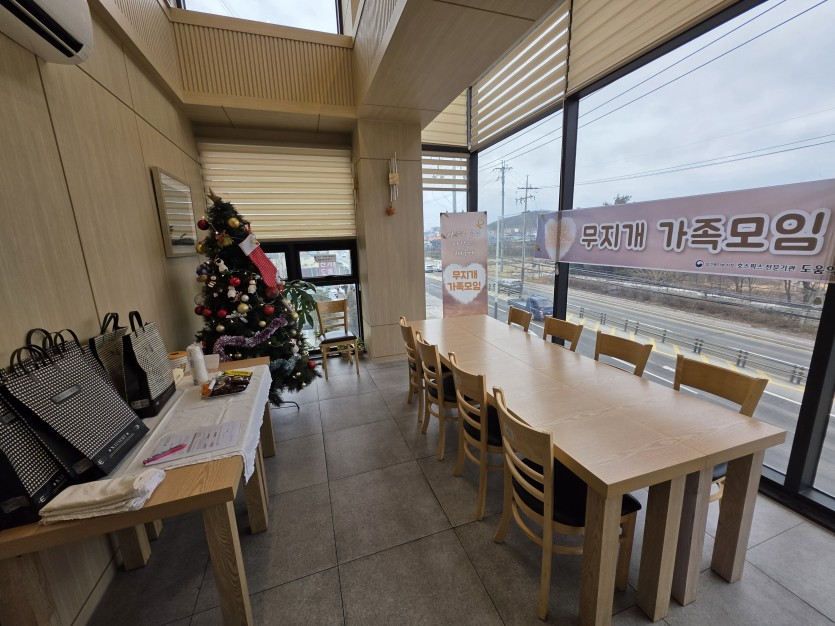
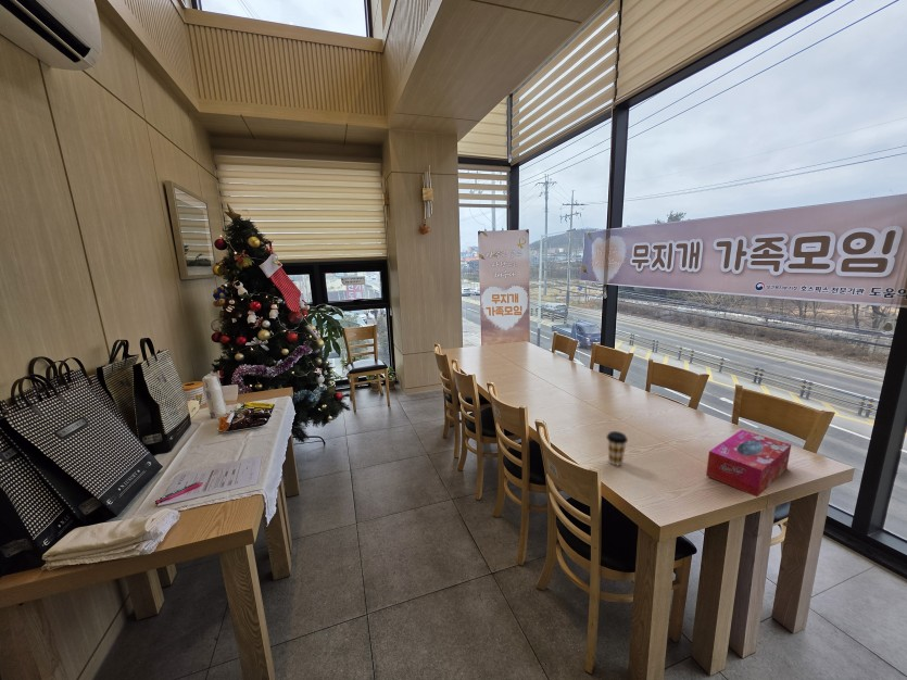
+ coffee cup (616, 449)
+ tissue box (748, 459)
